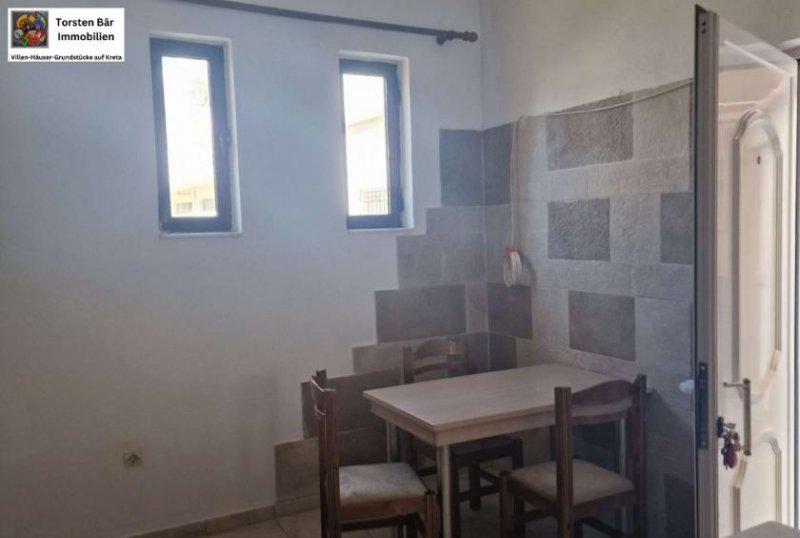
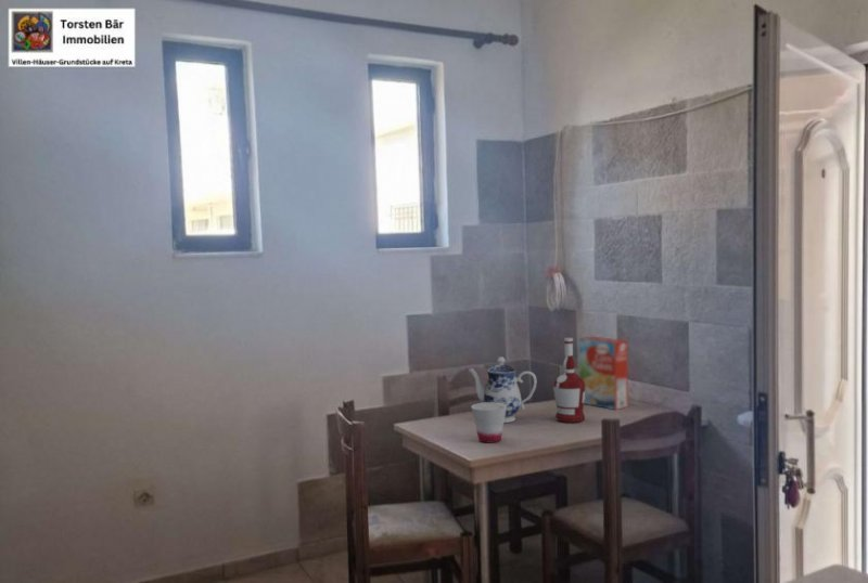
+ cereal box (602, 372)
+ alcohol (569, 378)
+ teapot (501, 388)
+ cup (489, 423)
